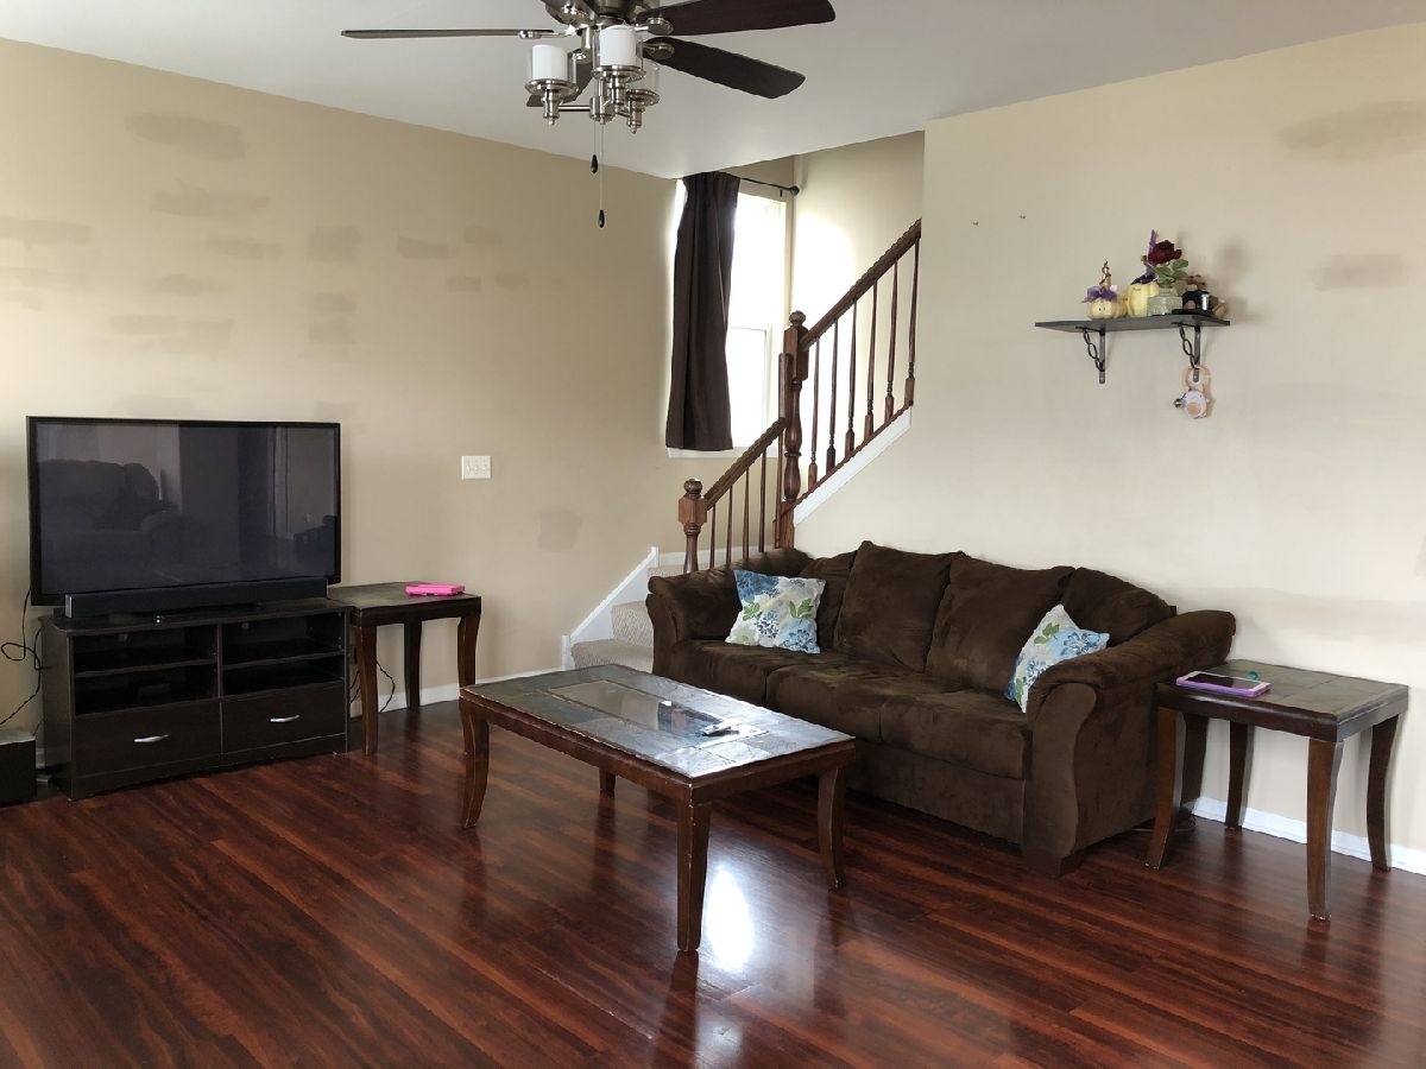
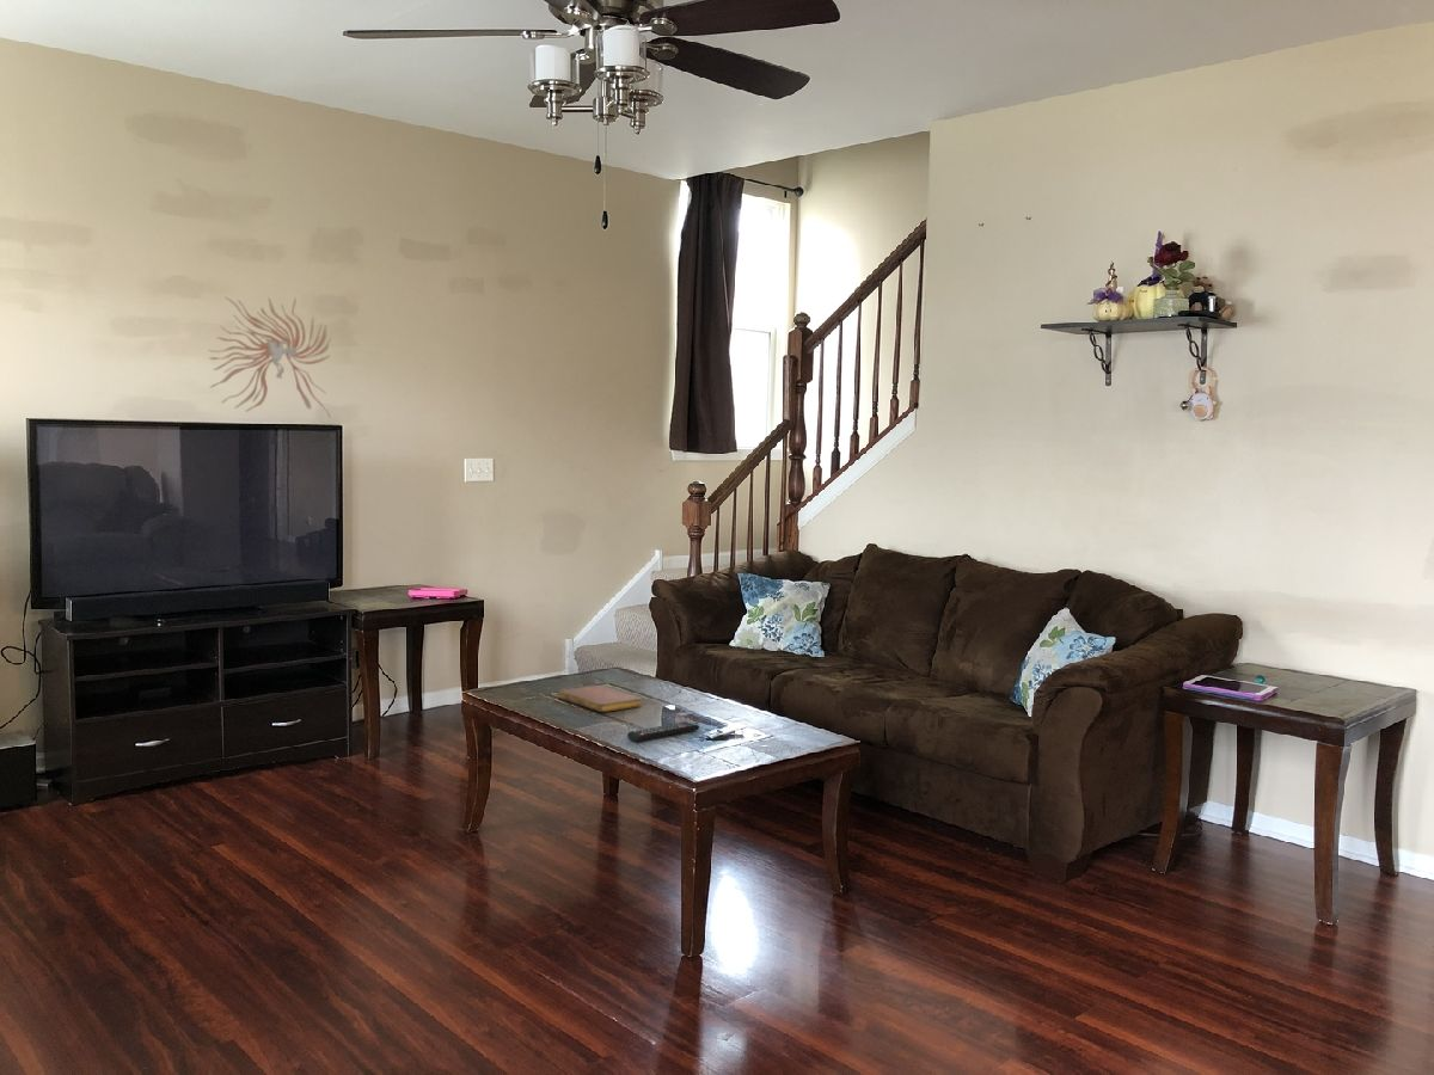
+ wall sculpture (271, 355)
+ notebook (599, 698)
+ remote control (663, 731)
